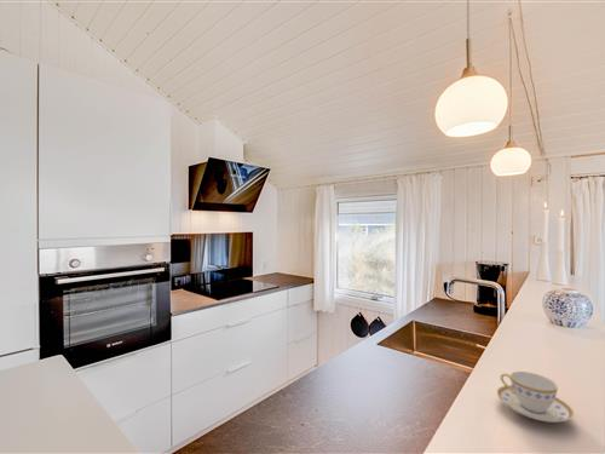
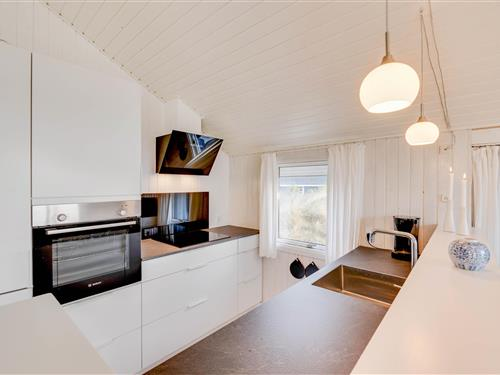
- teacup (532, 396)
